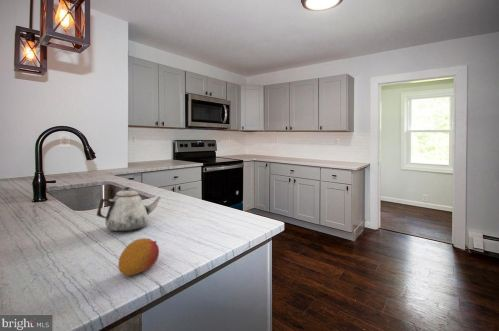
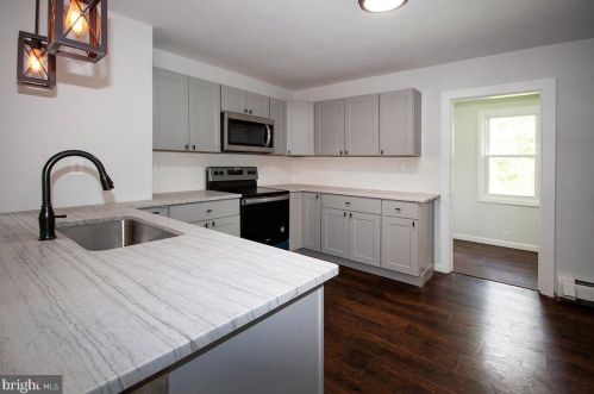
- fruit (139, 255)
- teapot (131, 206)
